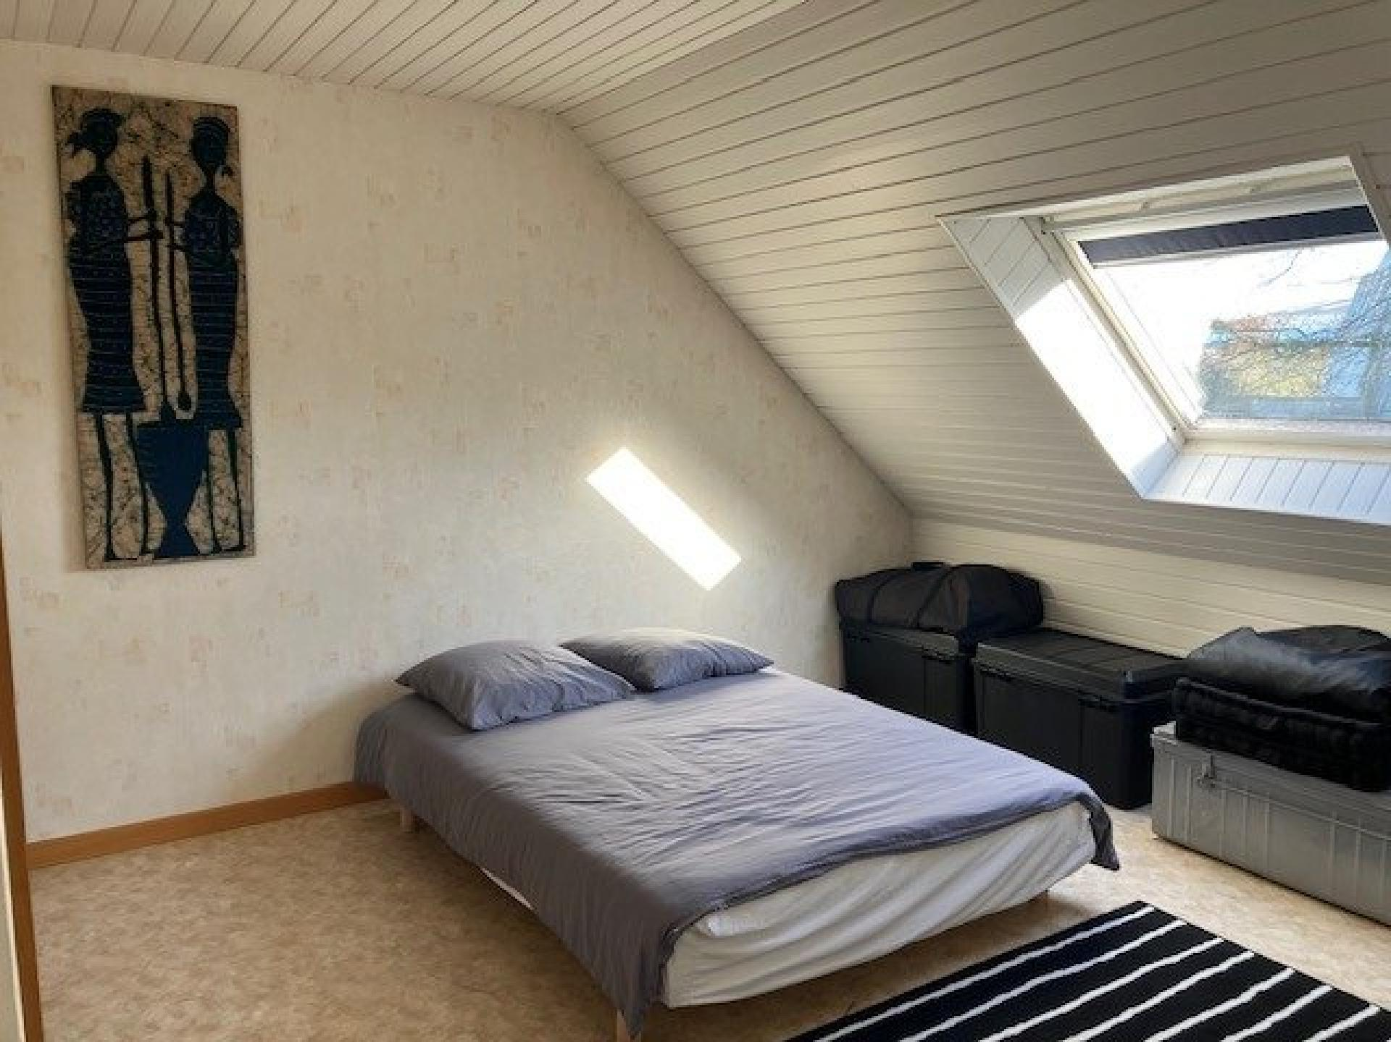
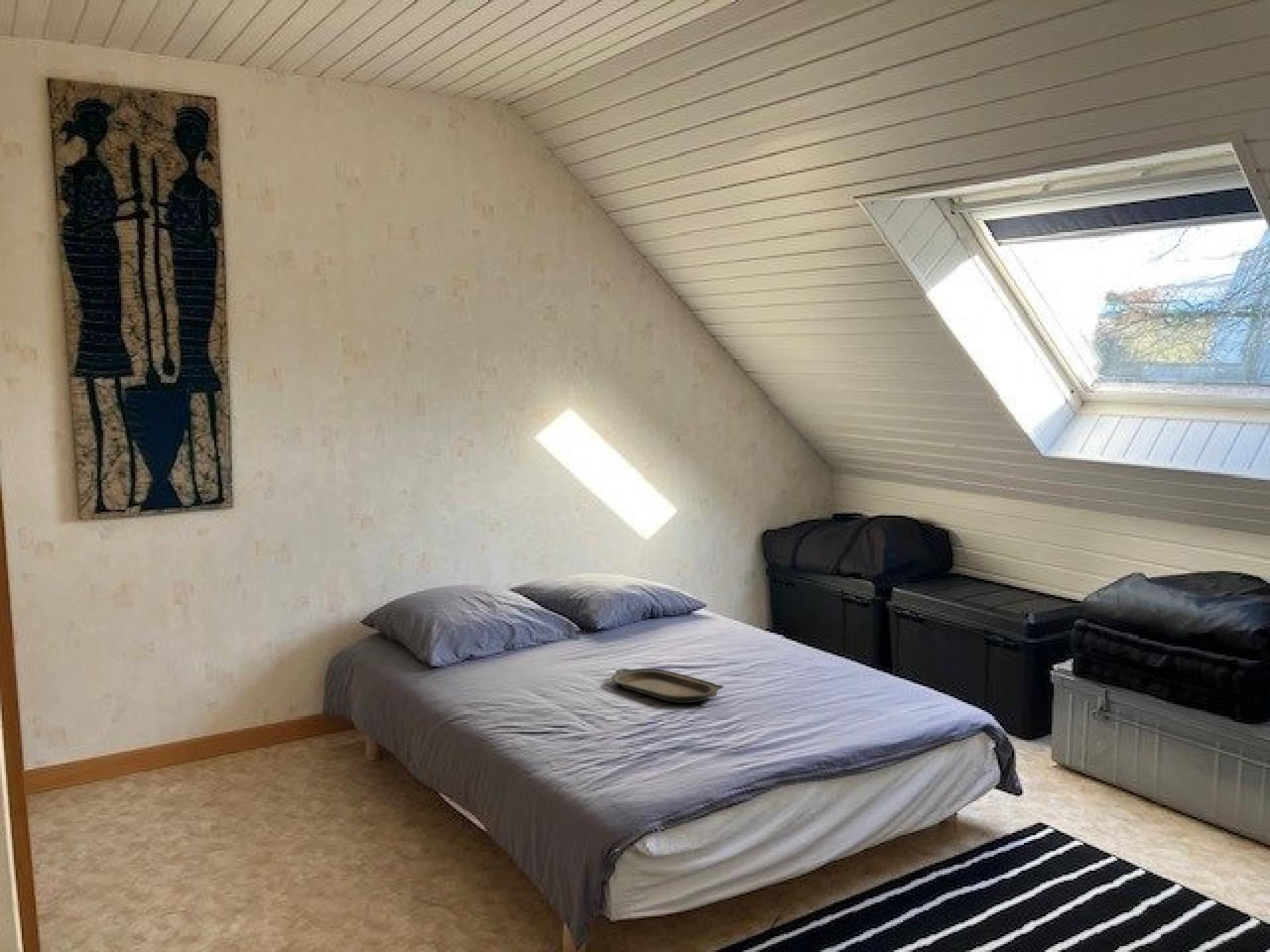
+ serving tray (663, 686)
